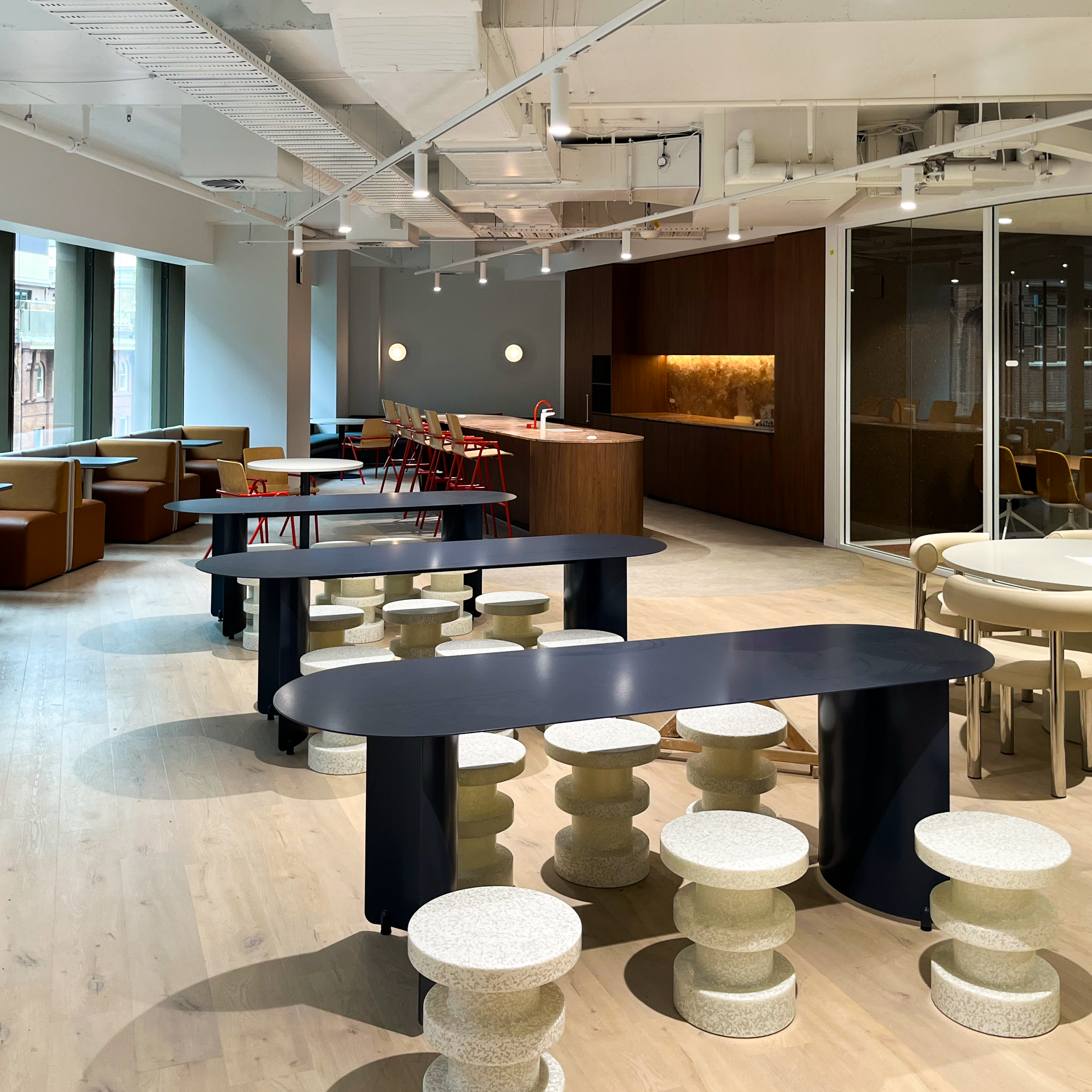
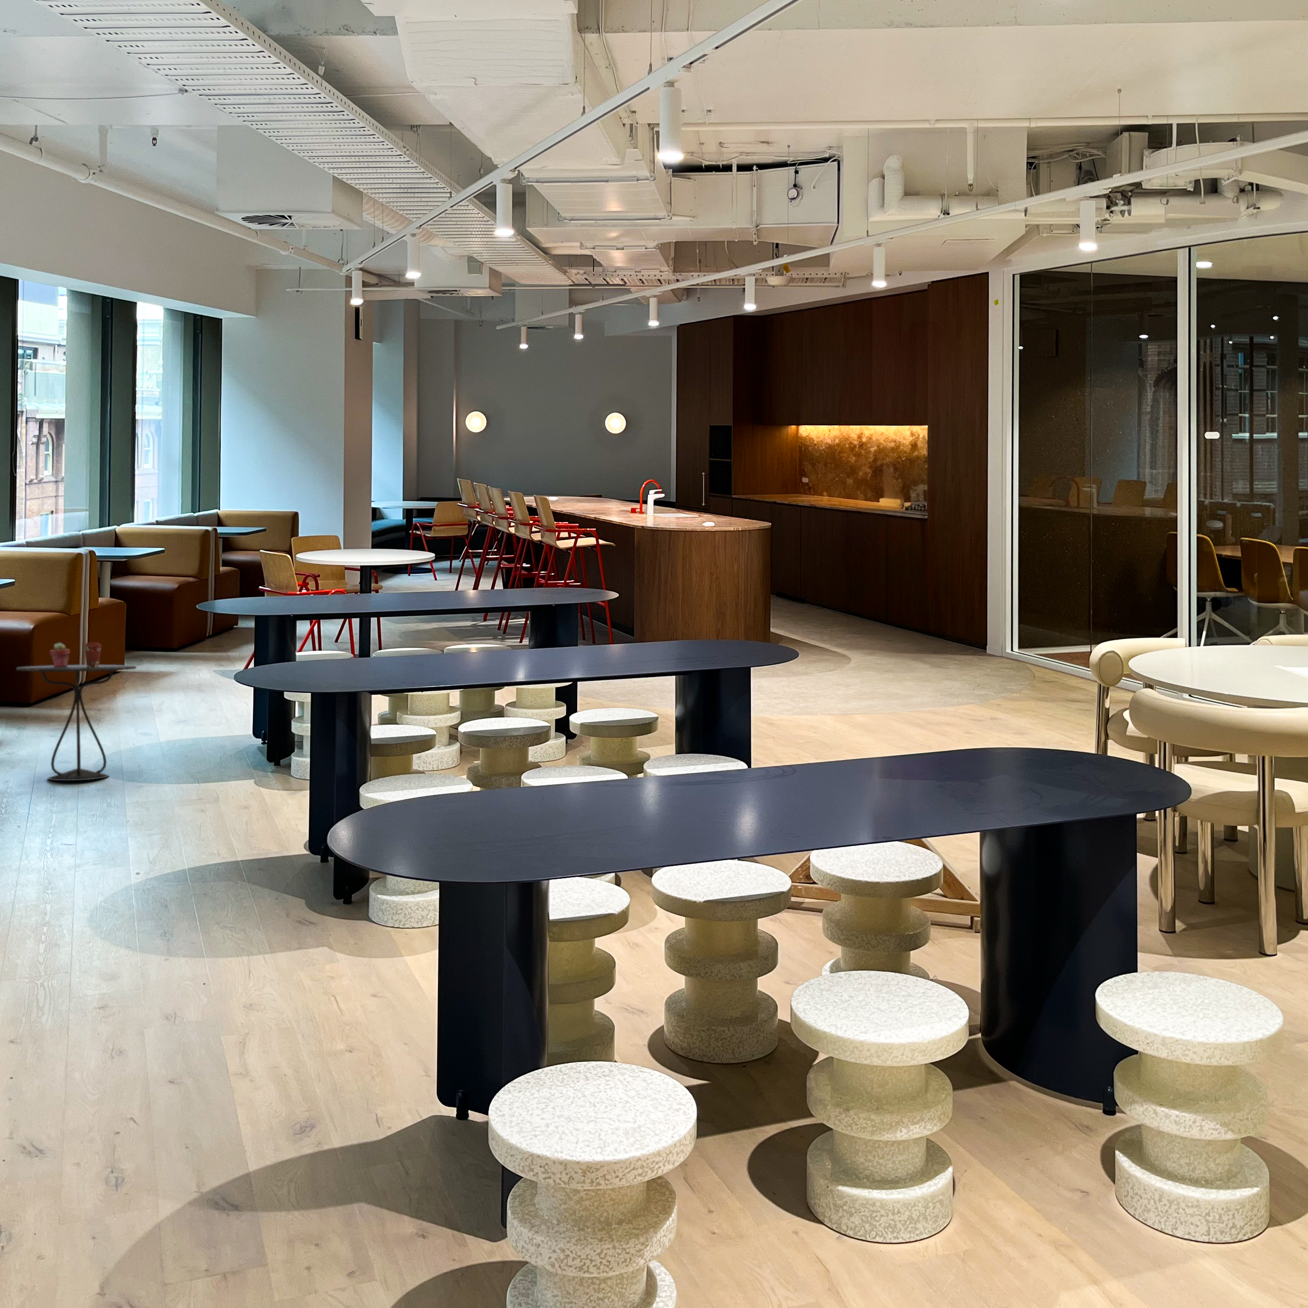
+ side table (78, 722)
+ coffee cup (92, 654)
+ potted succulent (60, 654)
